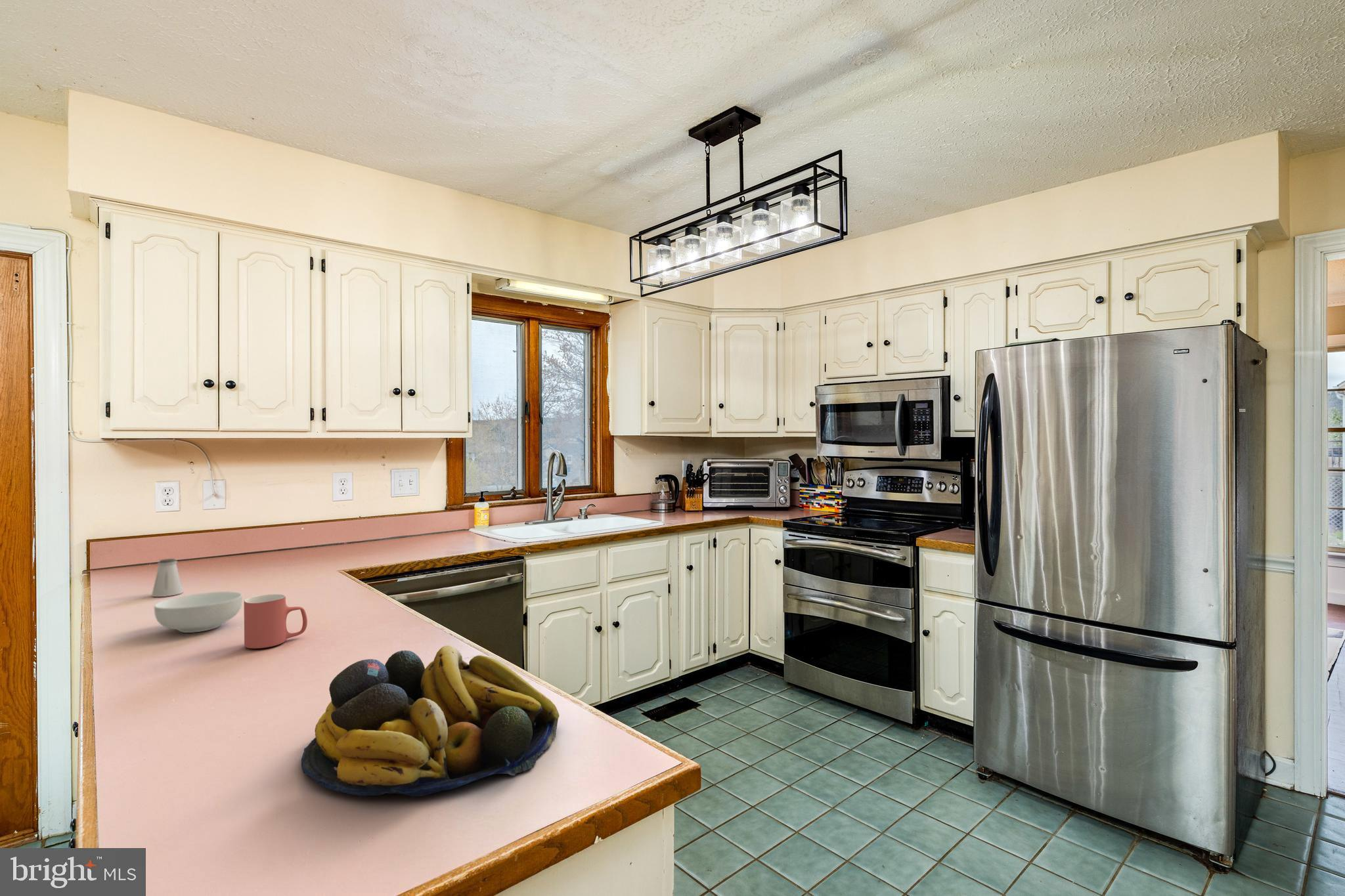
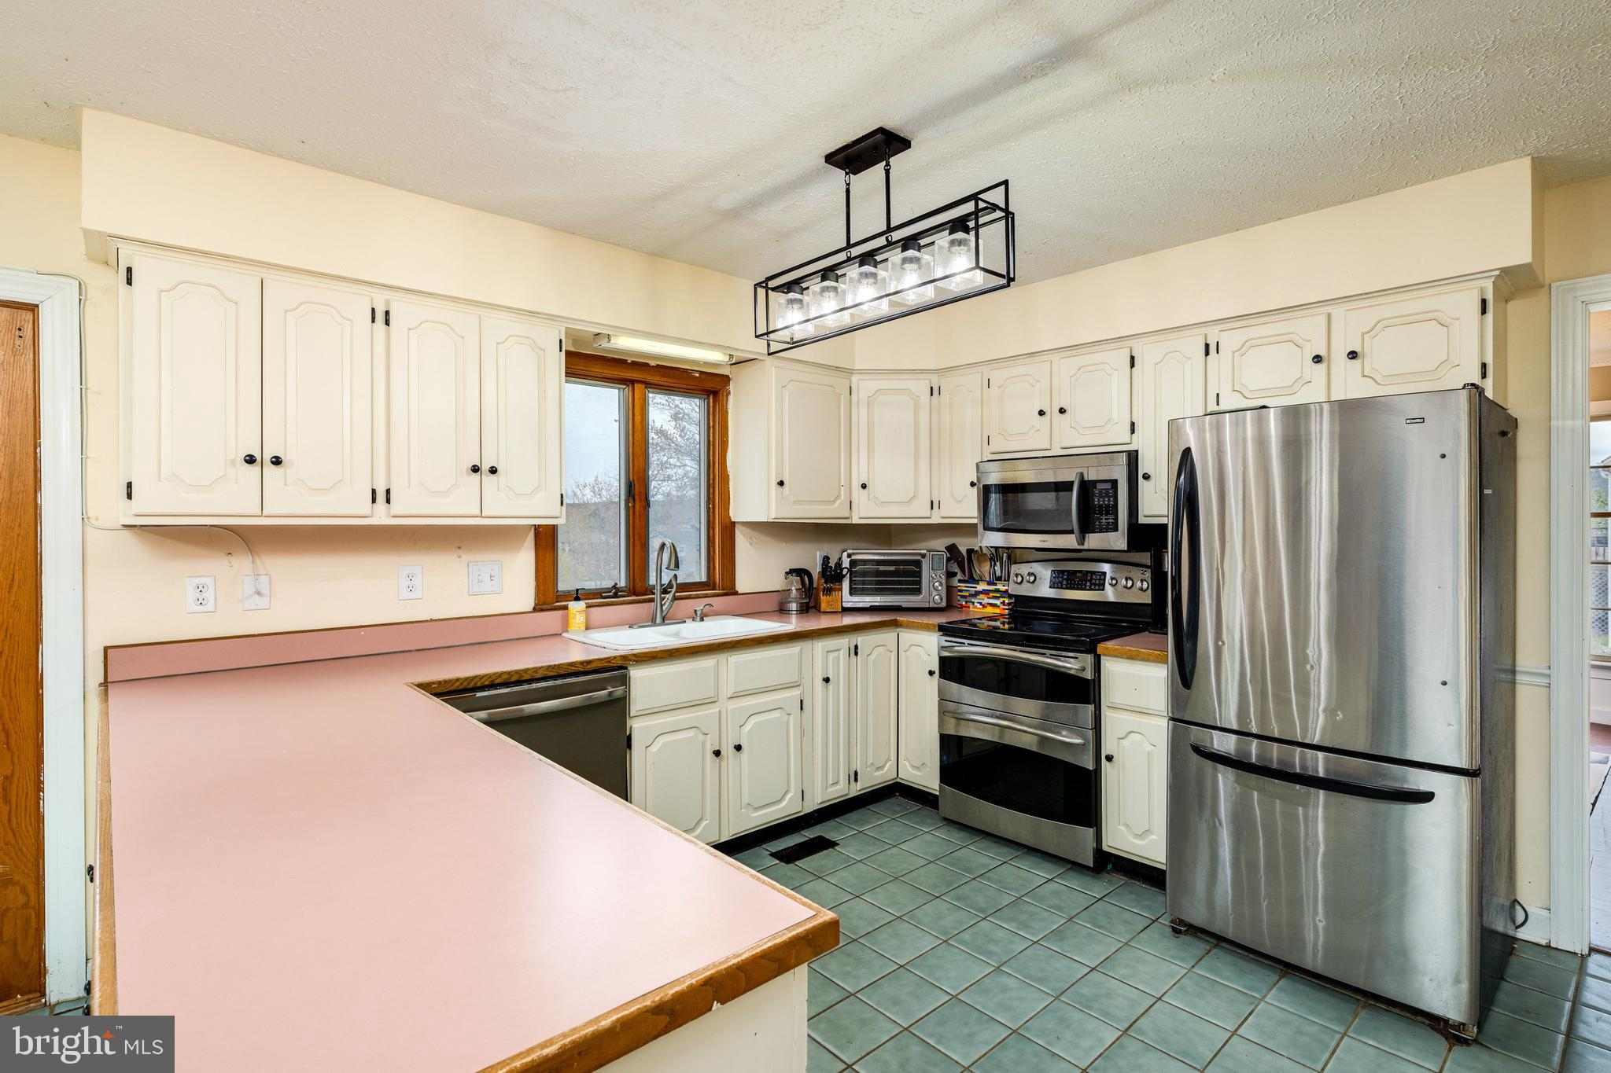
- mug (276, 619)
- fruit bowl (435, 696)
- cereal bowl (200, 613)
- saltshaker (167, 576)
